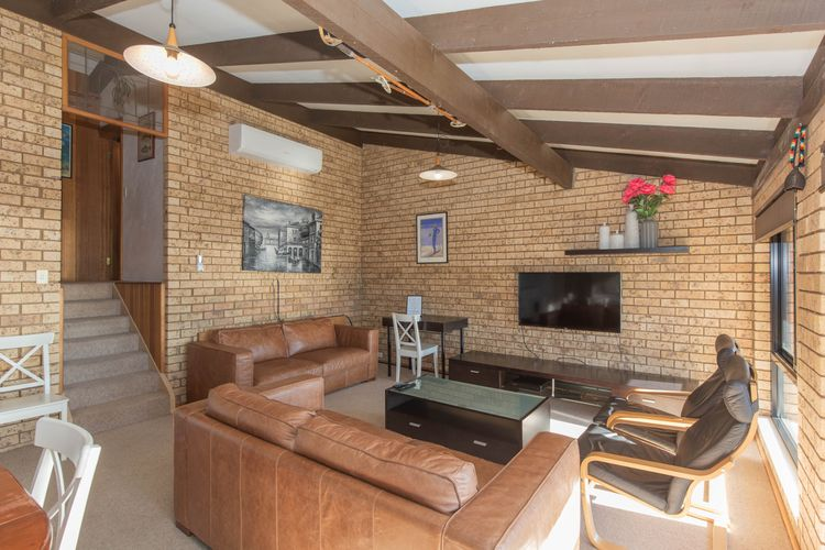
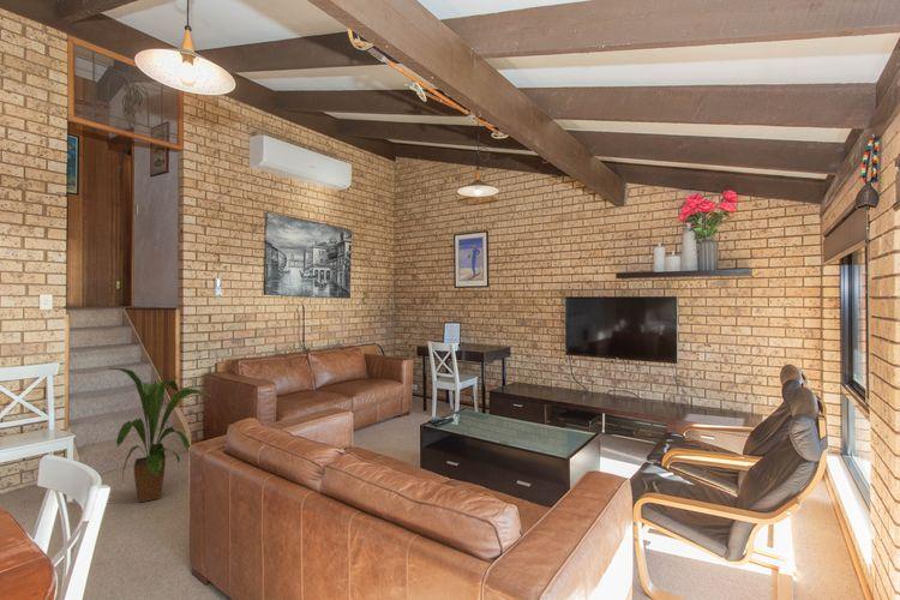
+ house plant (164, 430)
